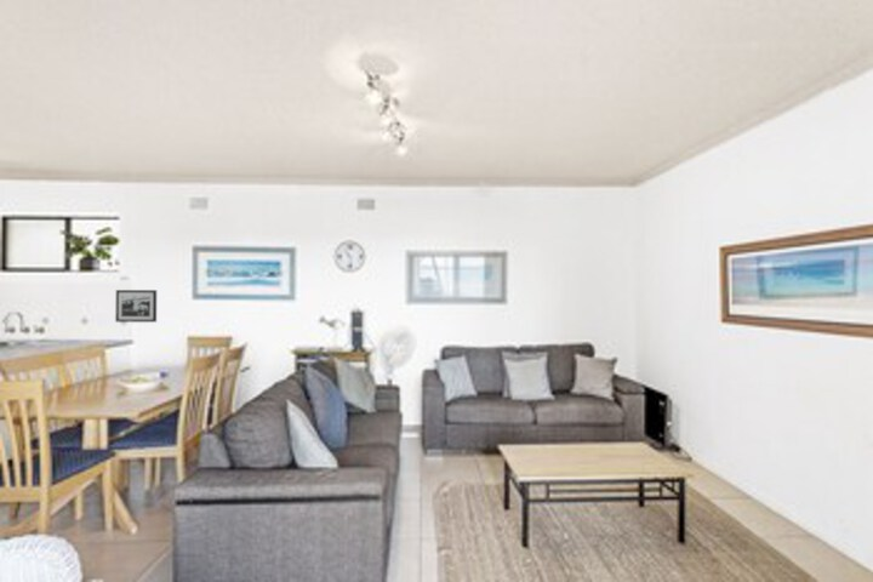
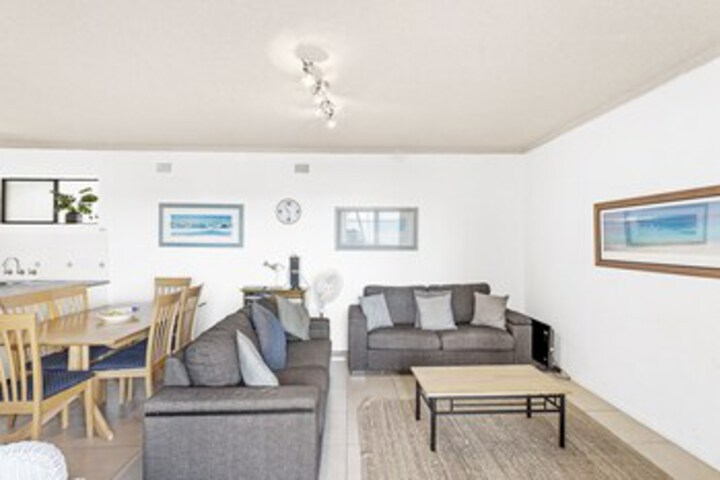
- picture frame (136, 306)
